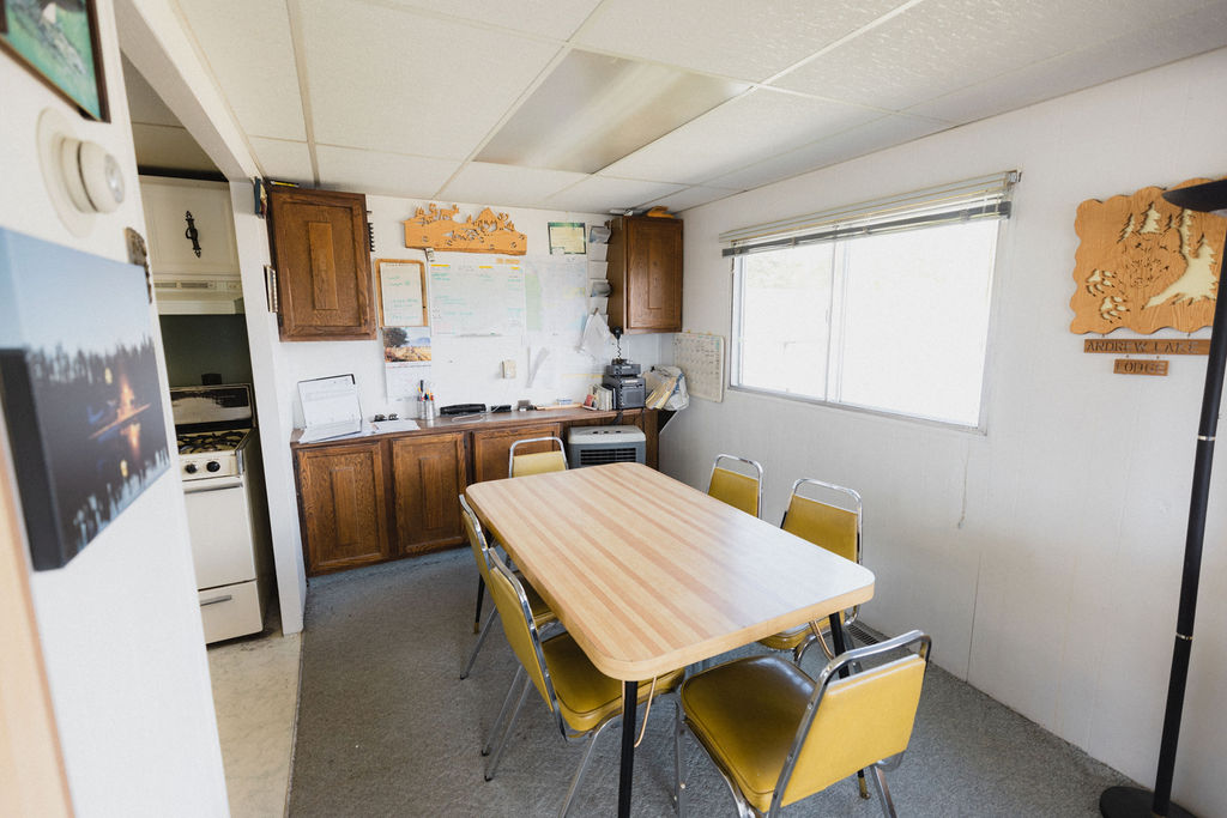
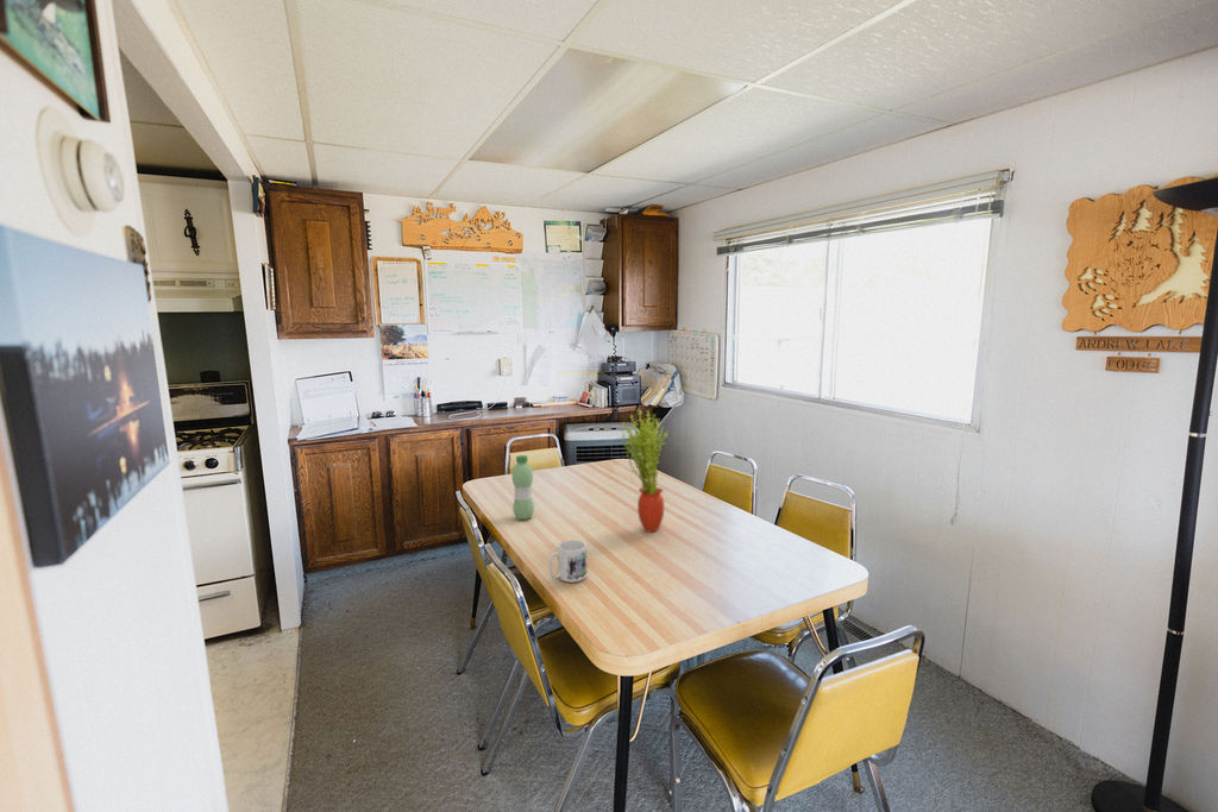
+ water bottle (522, 486)
+ potted plant (642, 471)
+ mug (567, 561)
